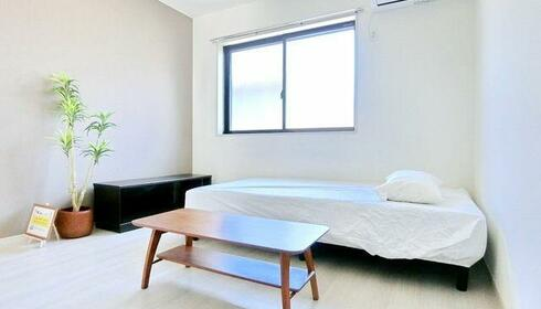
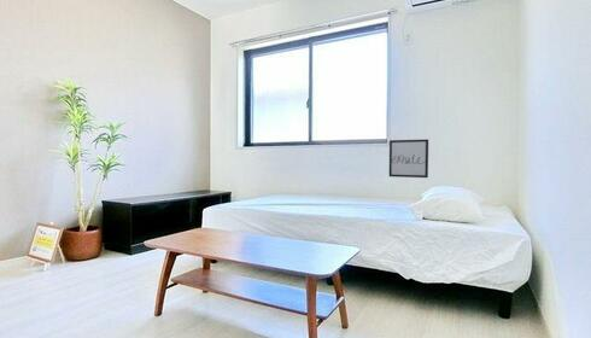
+ wall art (408, 158)
